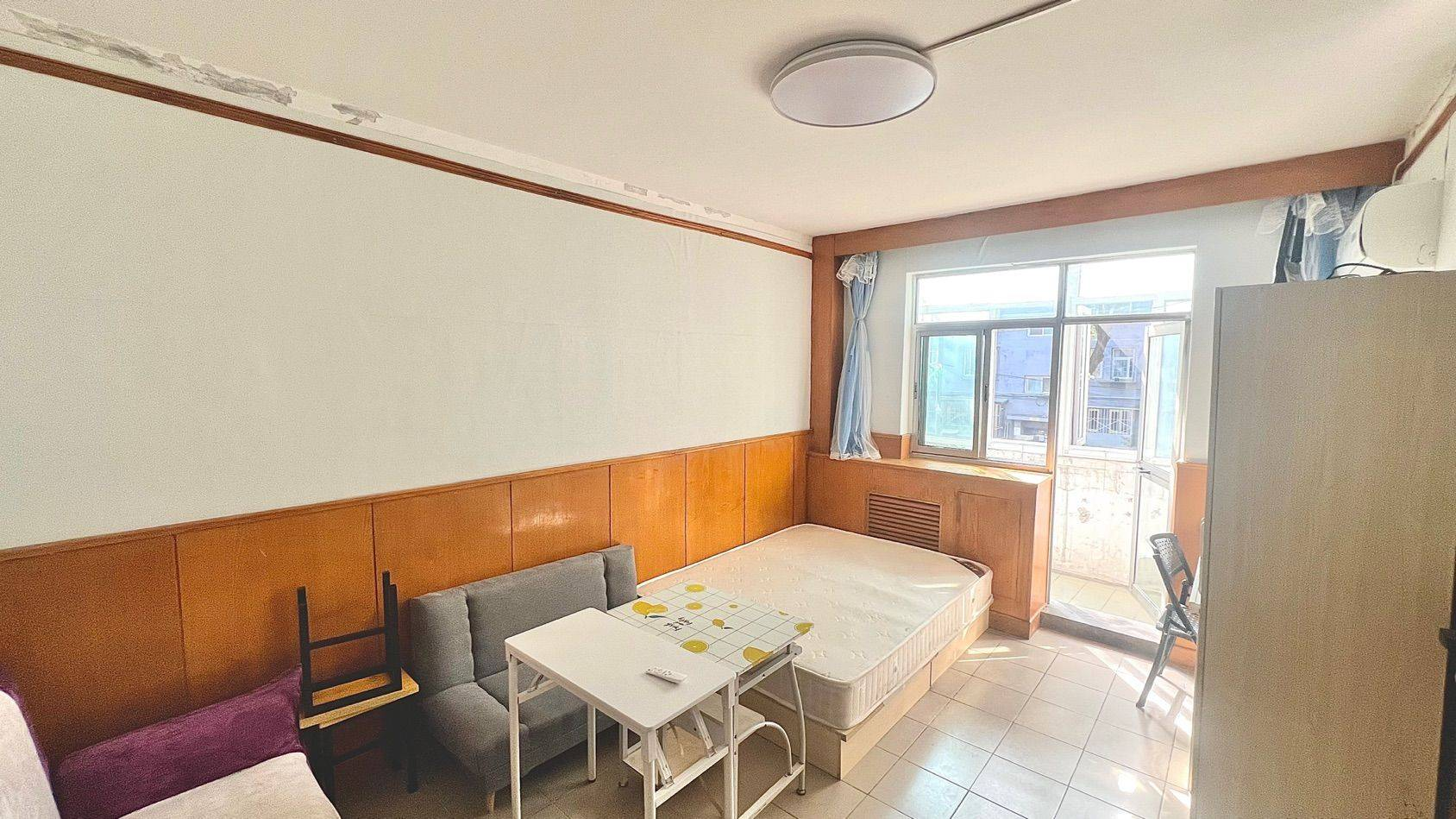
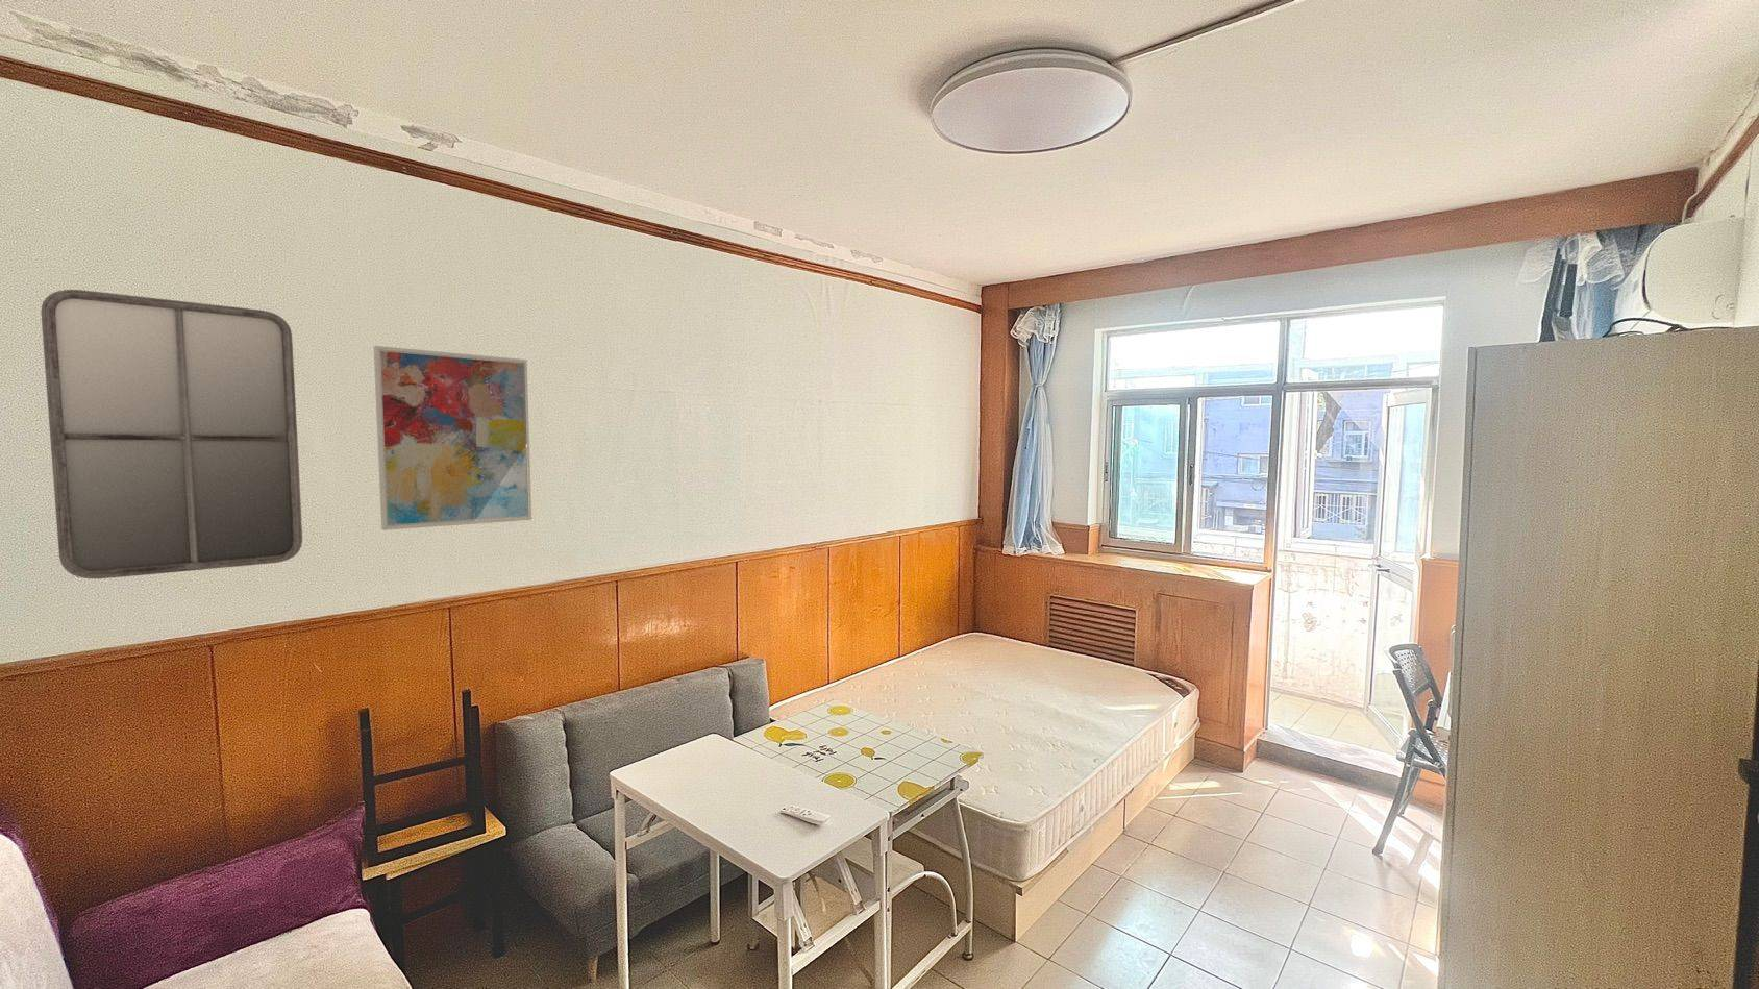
+ home mirror (185, 437)
+ wall art (459, 438)
